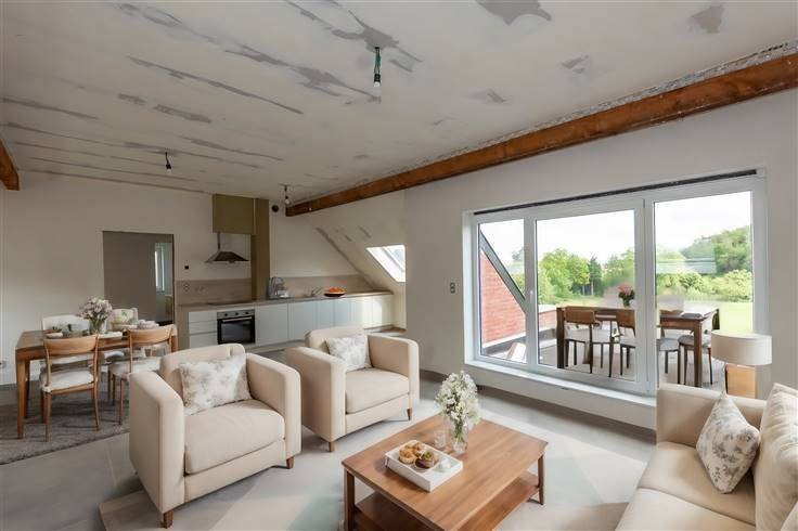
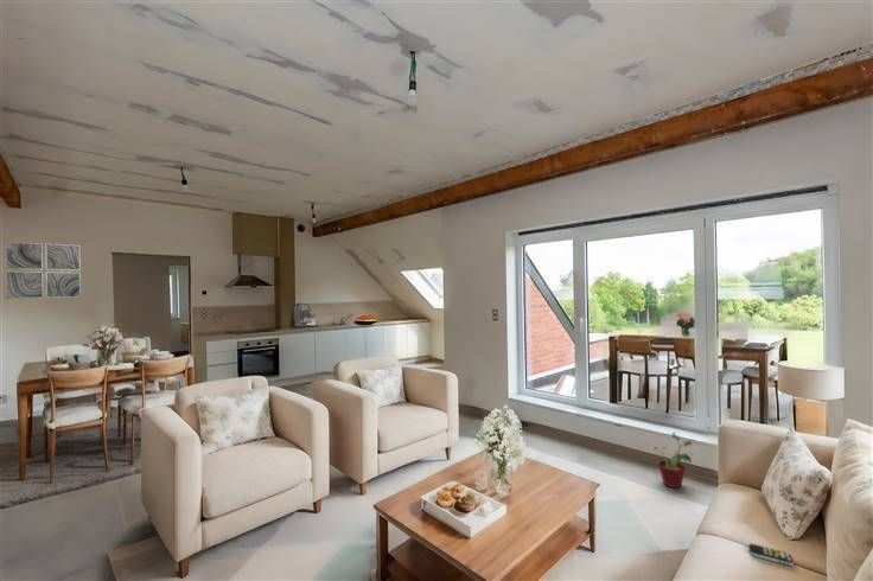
+ remote control (770, 554)
+ wall art (43, 269)
+ potted plant (676, 456)
